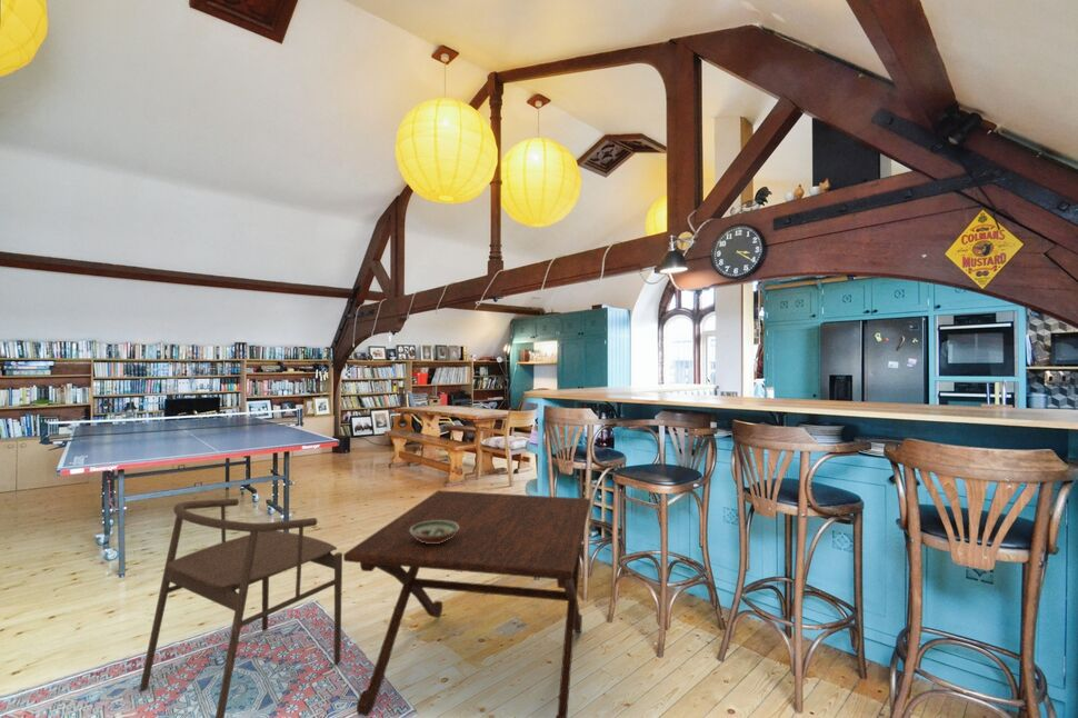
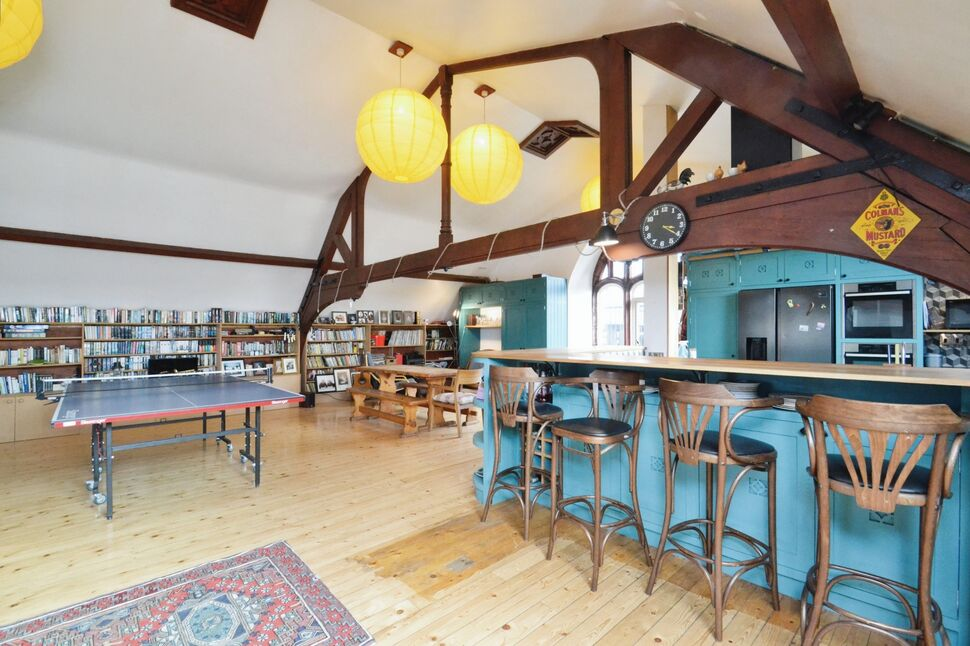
- side table (487, 592)
- armchair (250, 584)
- decorative bowl (435, 532)
